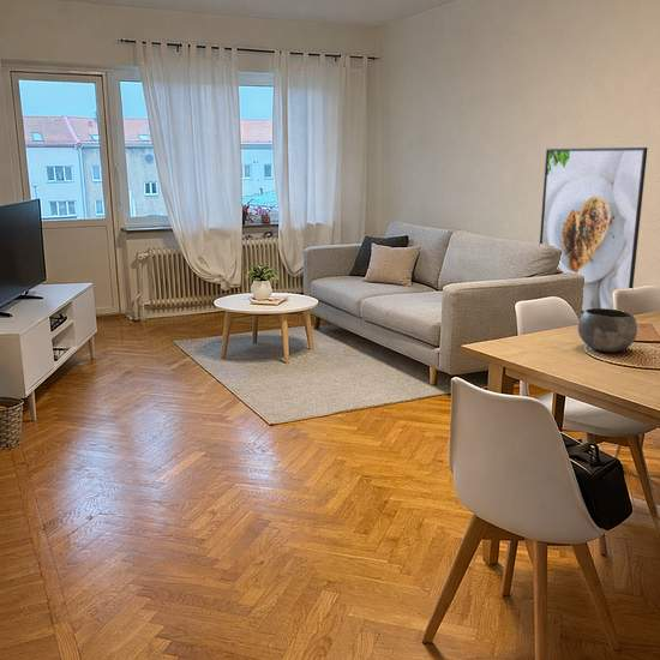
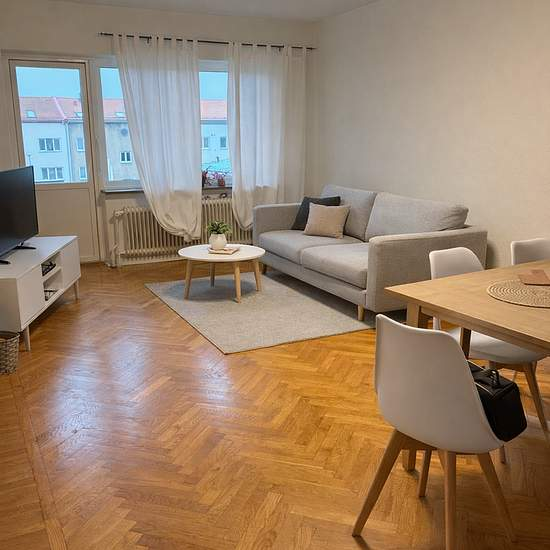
- bowl (606, 330)
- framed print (586, 232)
